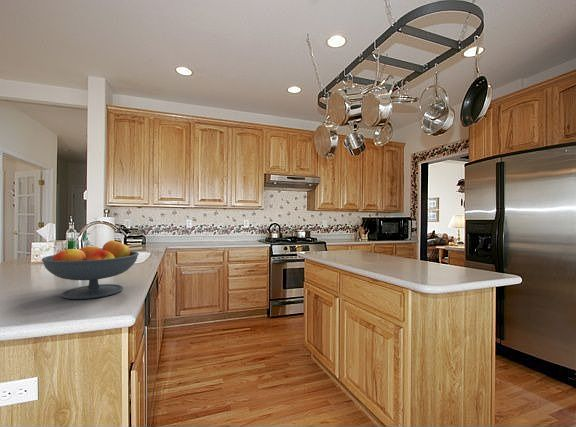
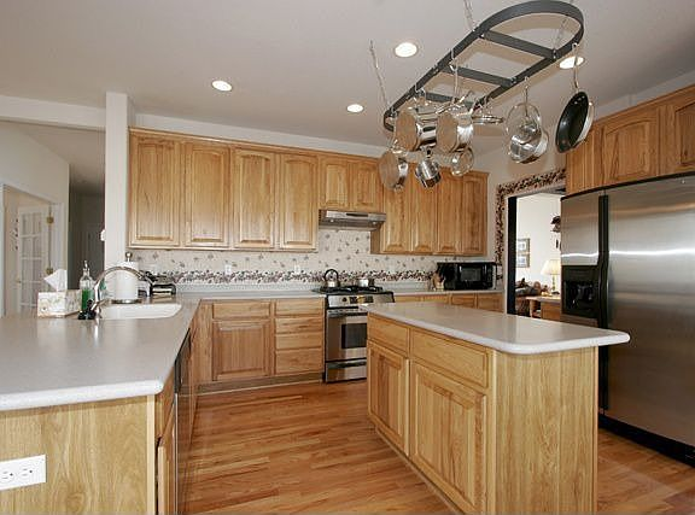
- fruit bowl (93, 267)
